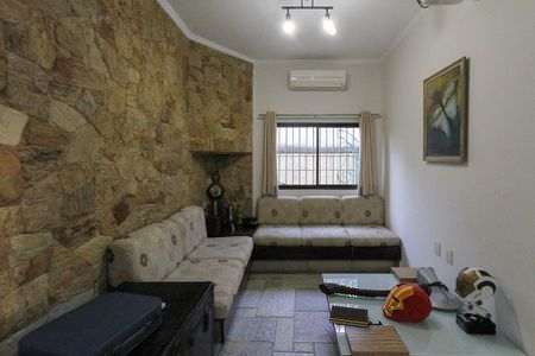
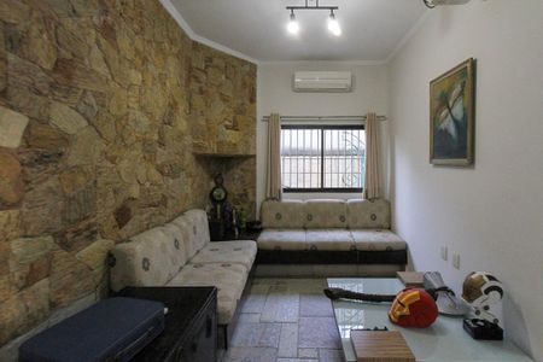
- notepad (348, 316)
